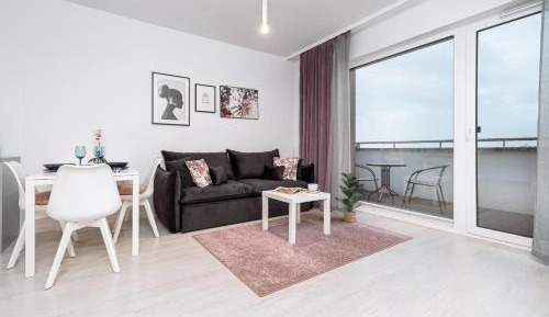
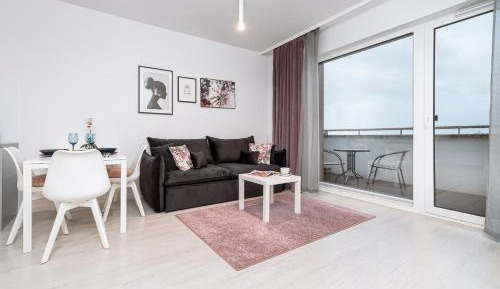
- potted plant (351, 196)
